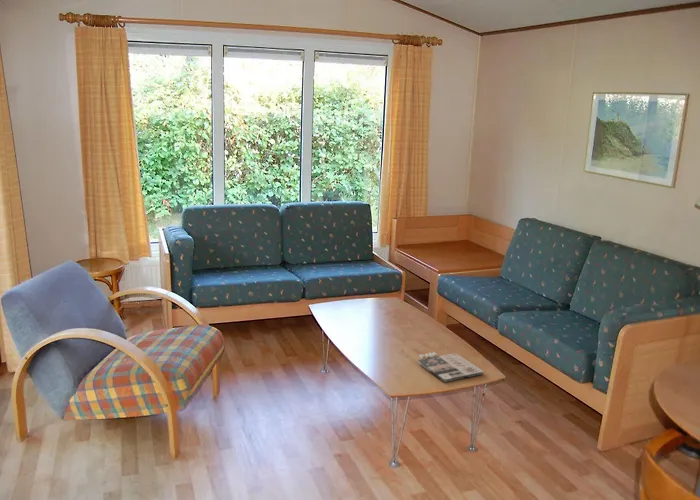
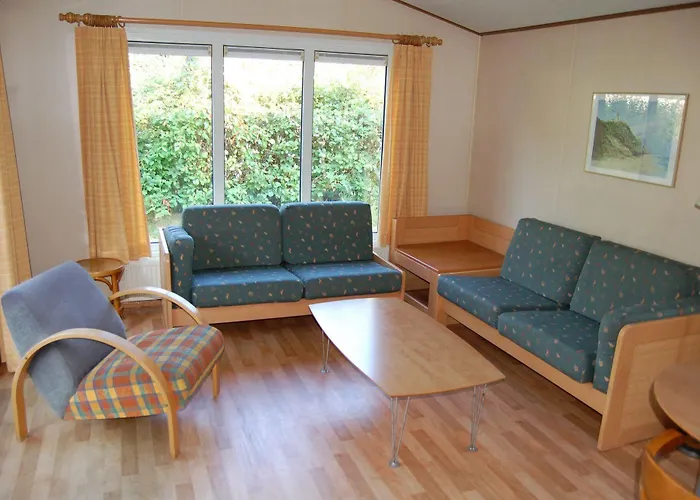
- magazine (445, 364)
